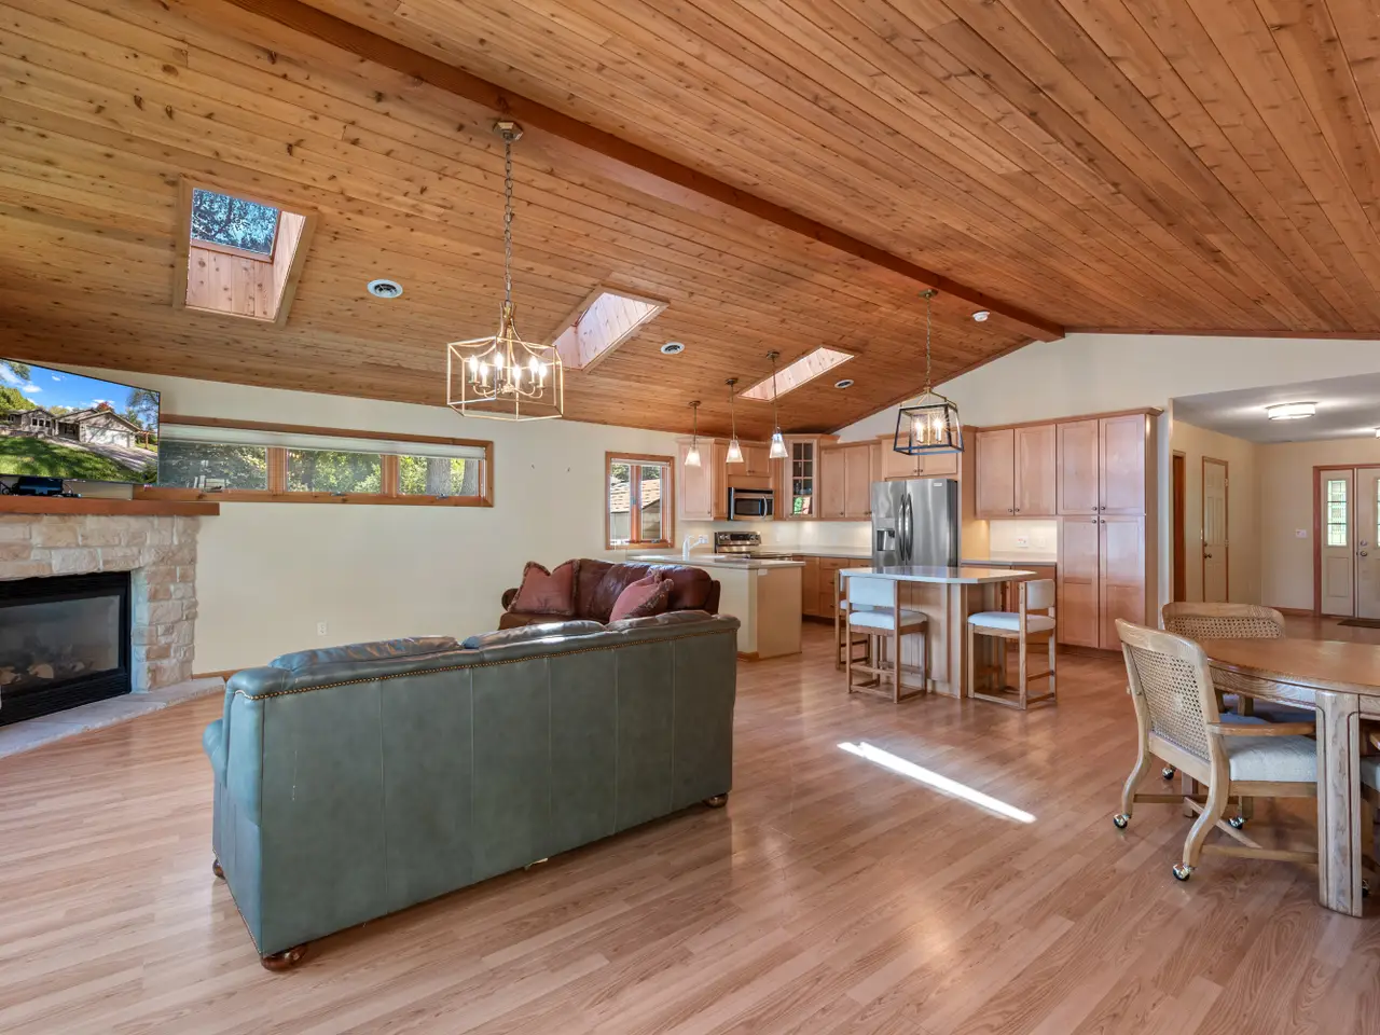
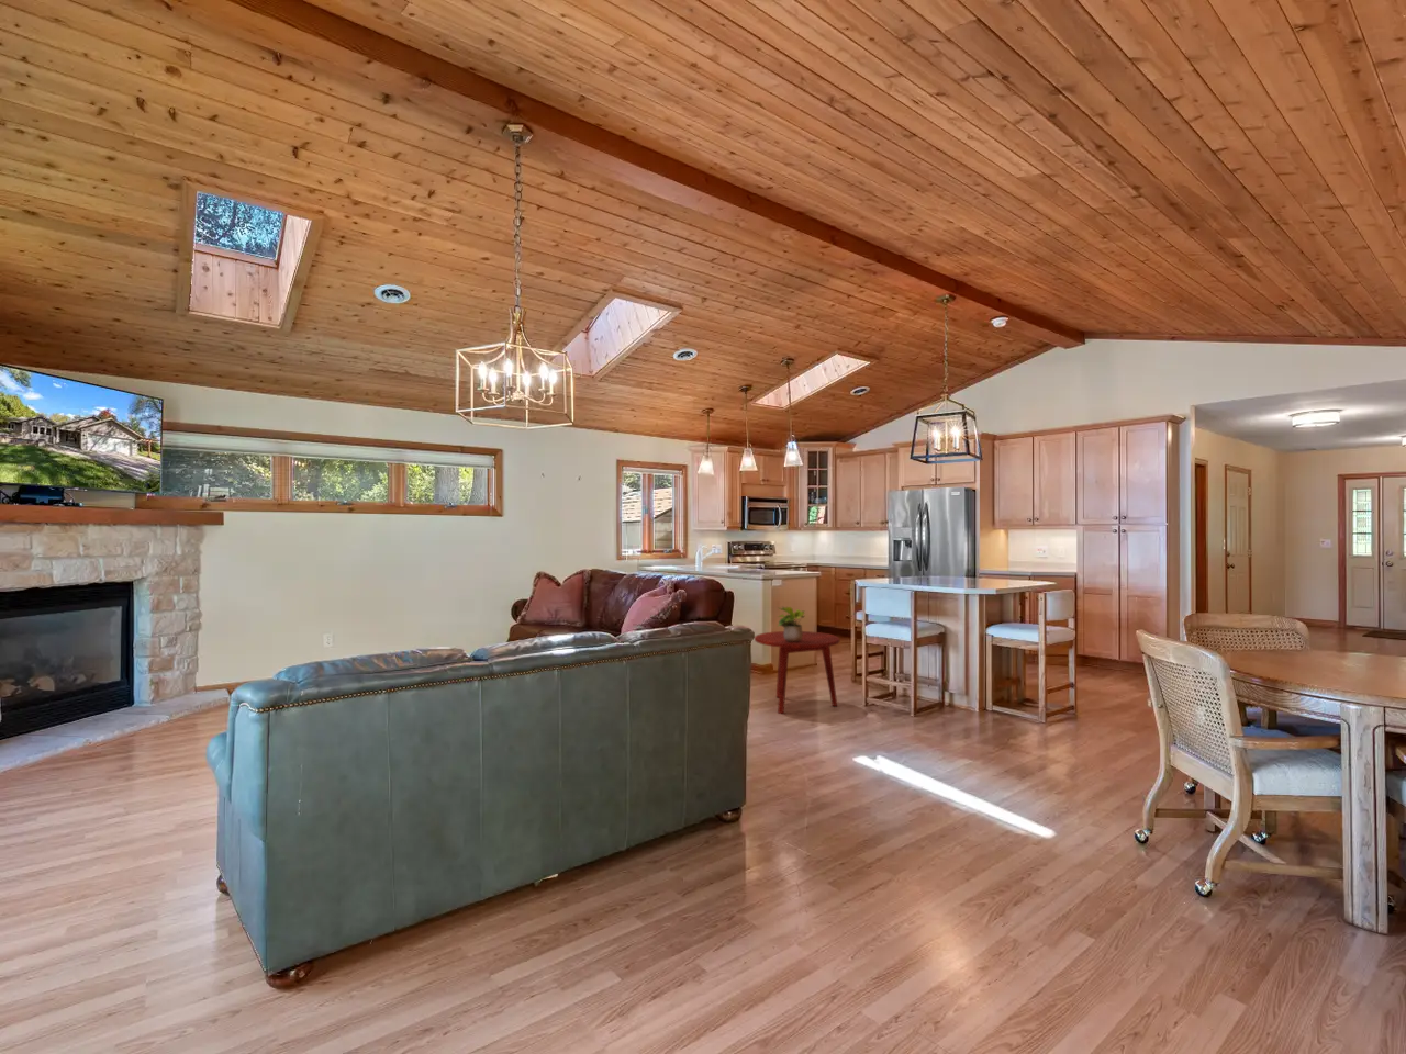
+ side table (786, 671)
+ potted plant (789, 622)
